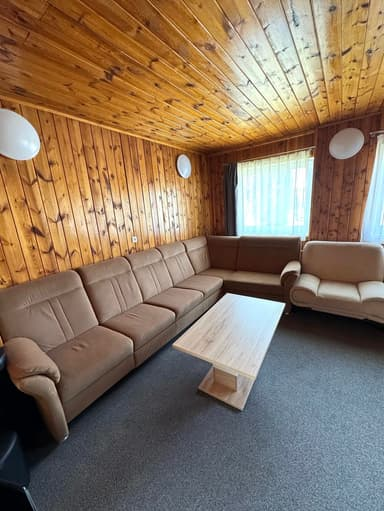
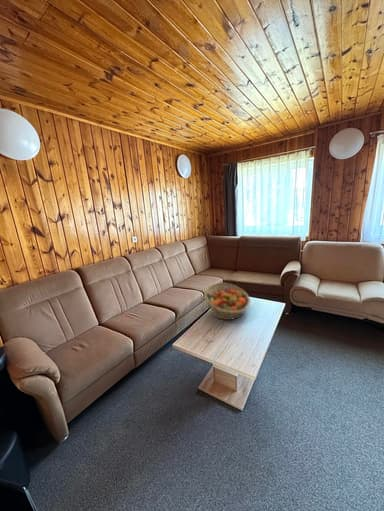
+ fruit basket (227, 300)
